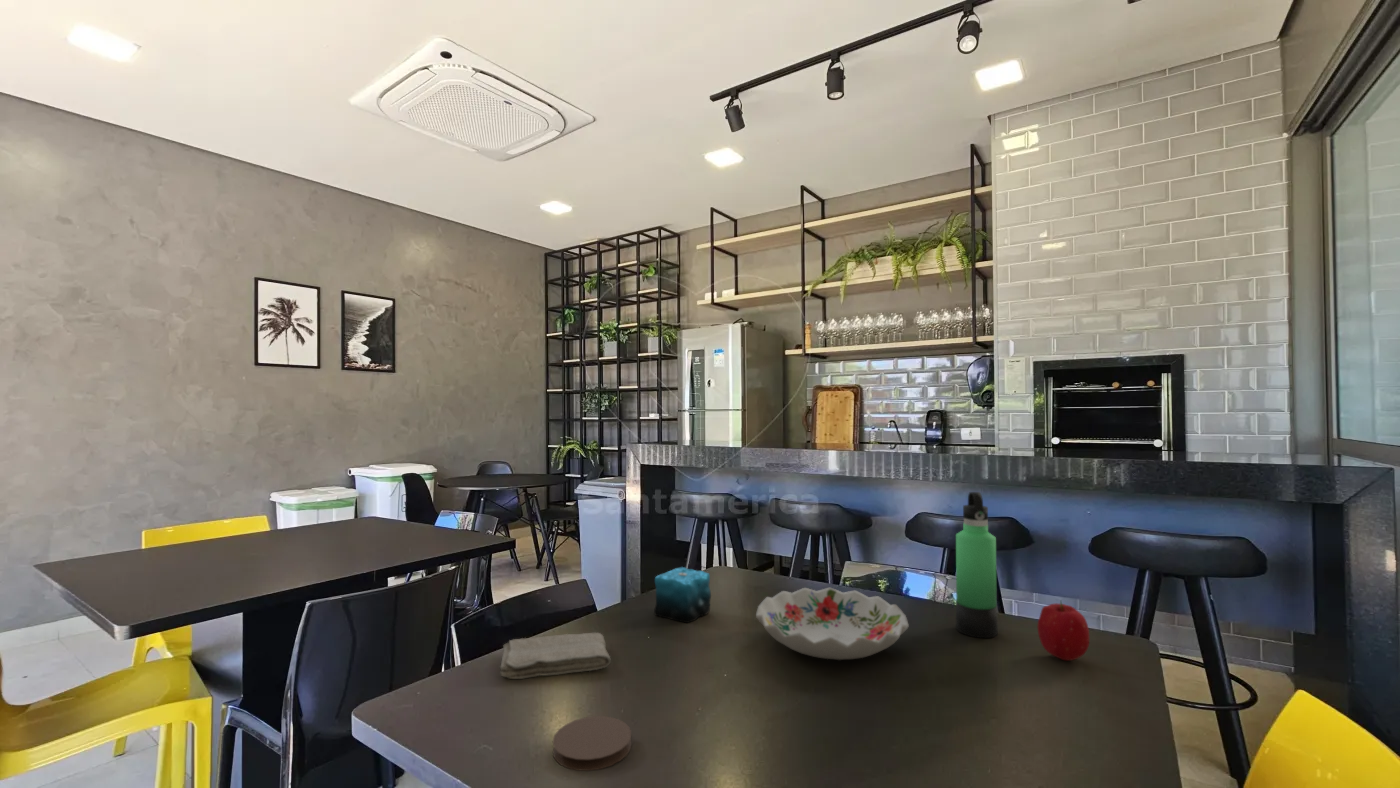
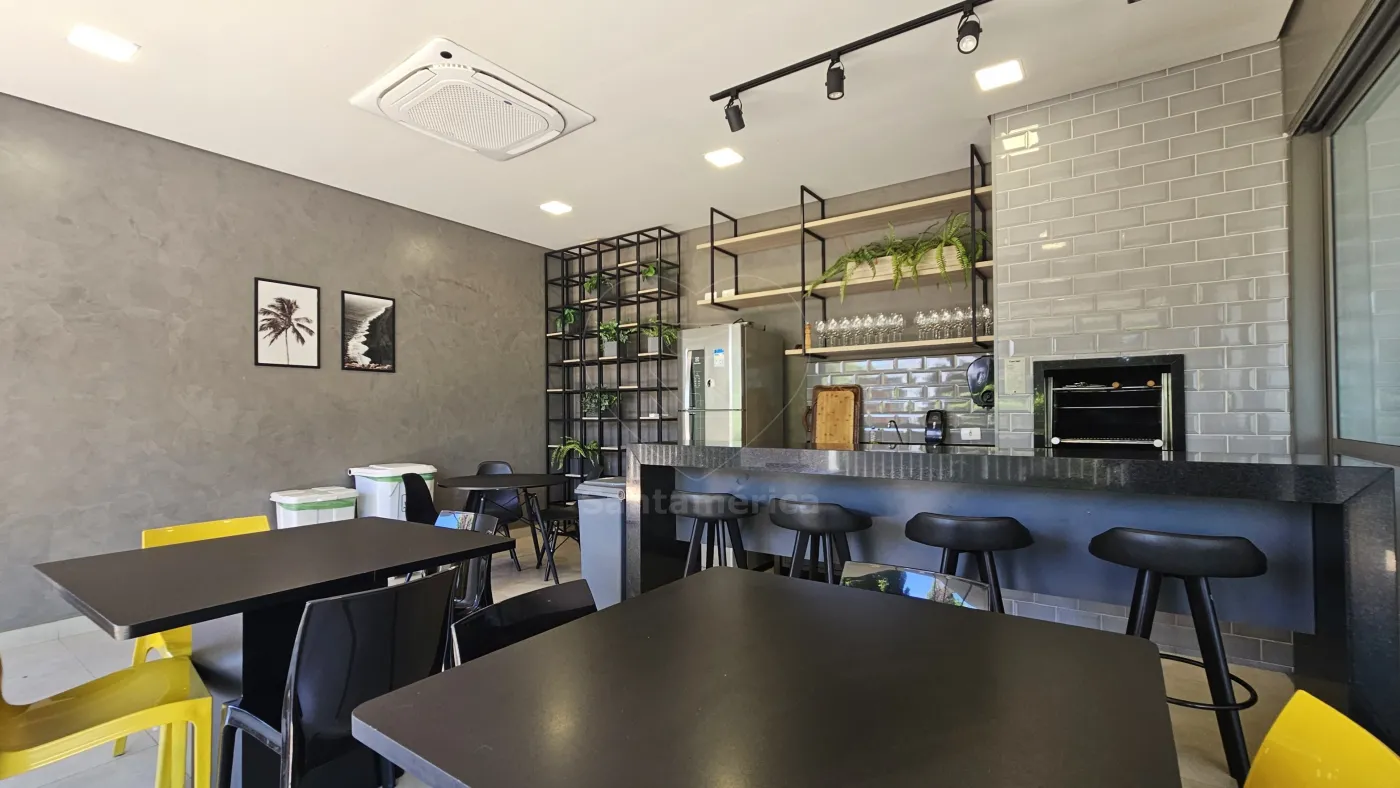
- coaster (592, 741)
- candle (683, 585)
- washcloth (555, 652)
- fruit (1063, 629)
- thermos bottle (975, 561)
- decorative bowl (830, 627)
